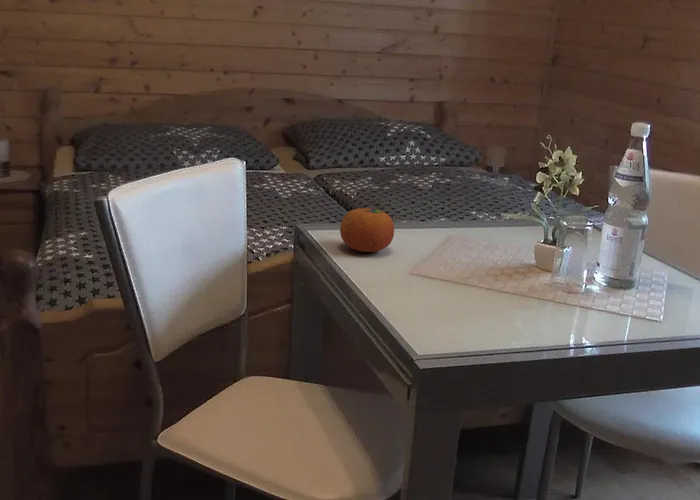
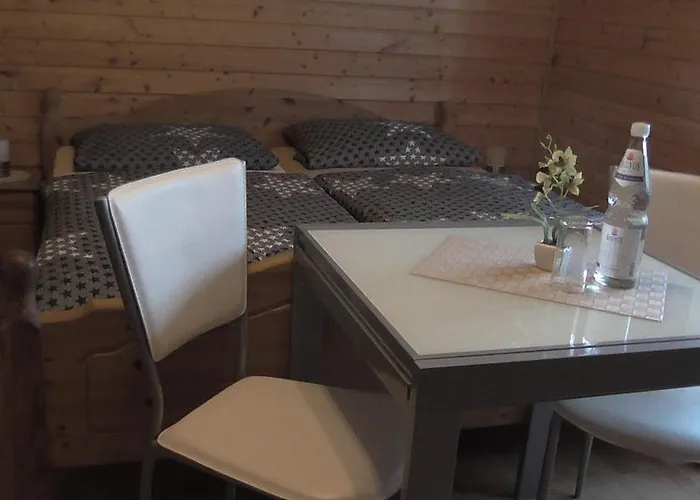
- fruit (367, 230)
